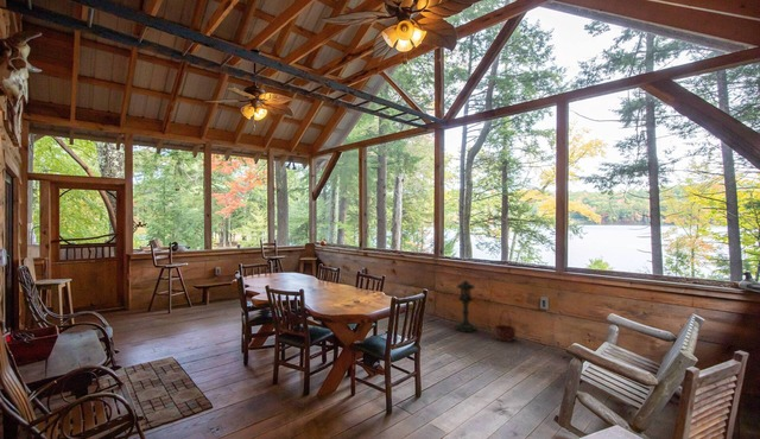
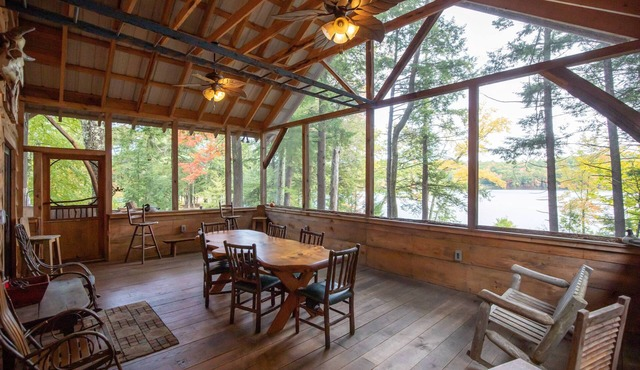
- lantern (466, 304)
- basket (505, 325)
